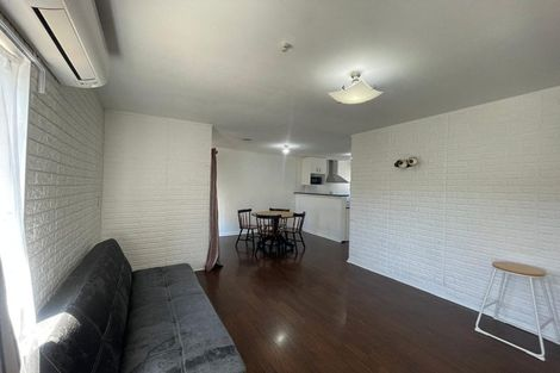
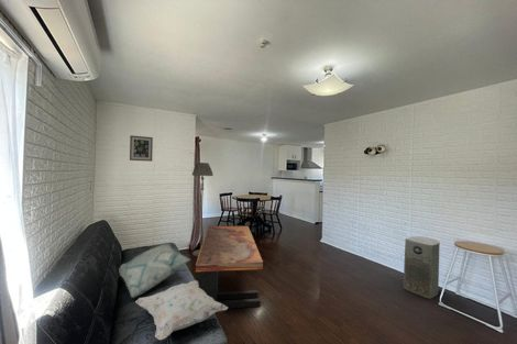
+ wall art (141, 148)
+ air purifier (422, 265)
+ floor lamp (201, 208)
+ decorative pillow (180, 304)
+ coffee table (228, 259)
+ decorative pillow (153, 266)
